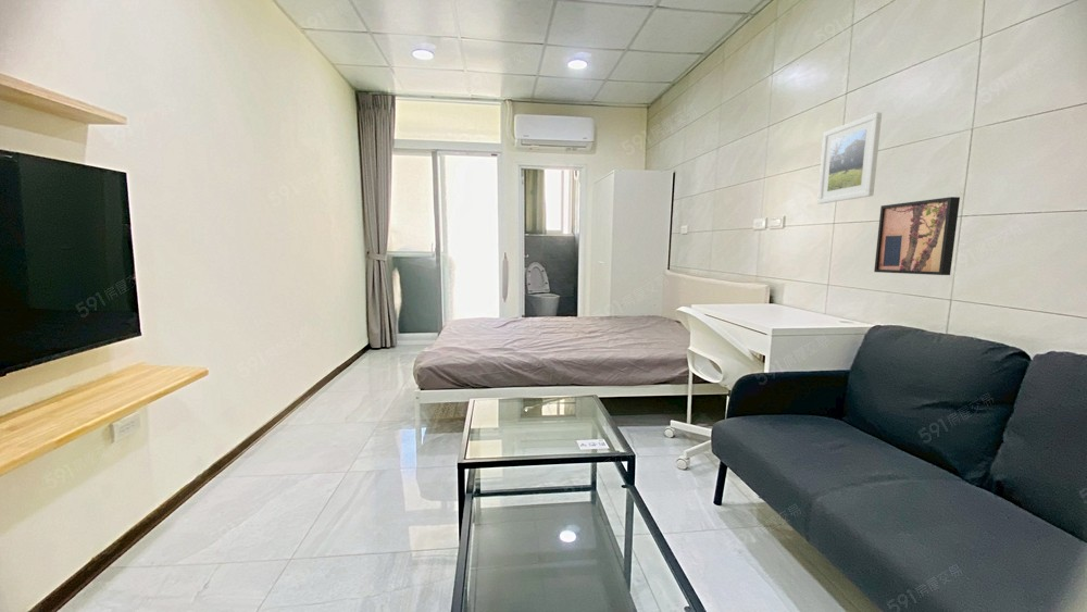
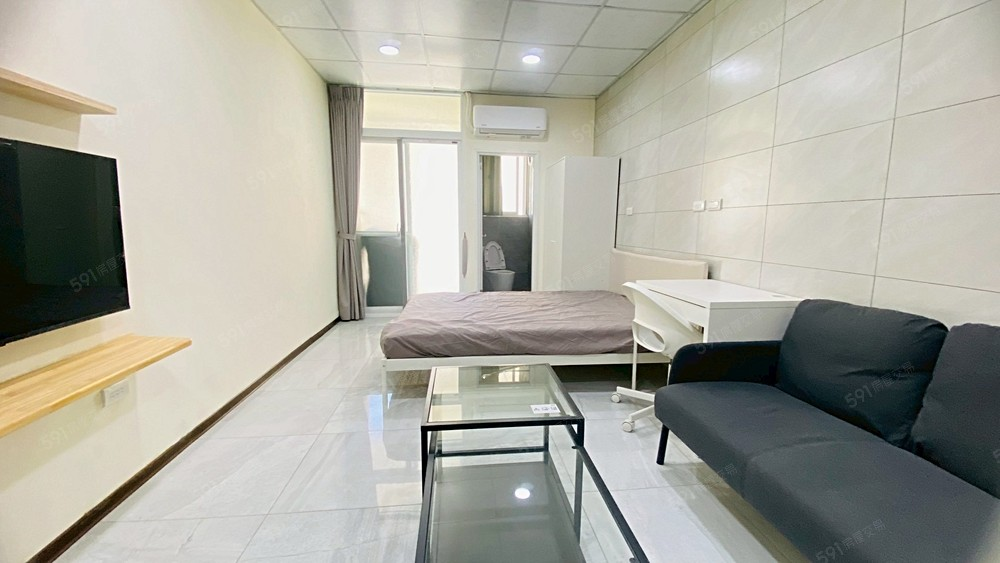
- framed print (847, 162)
- wall art (913, 237)
